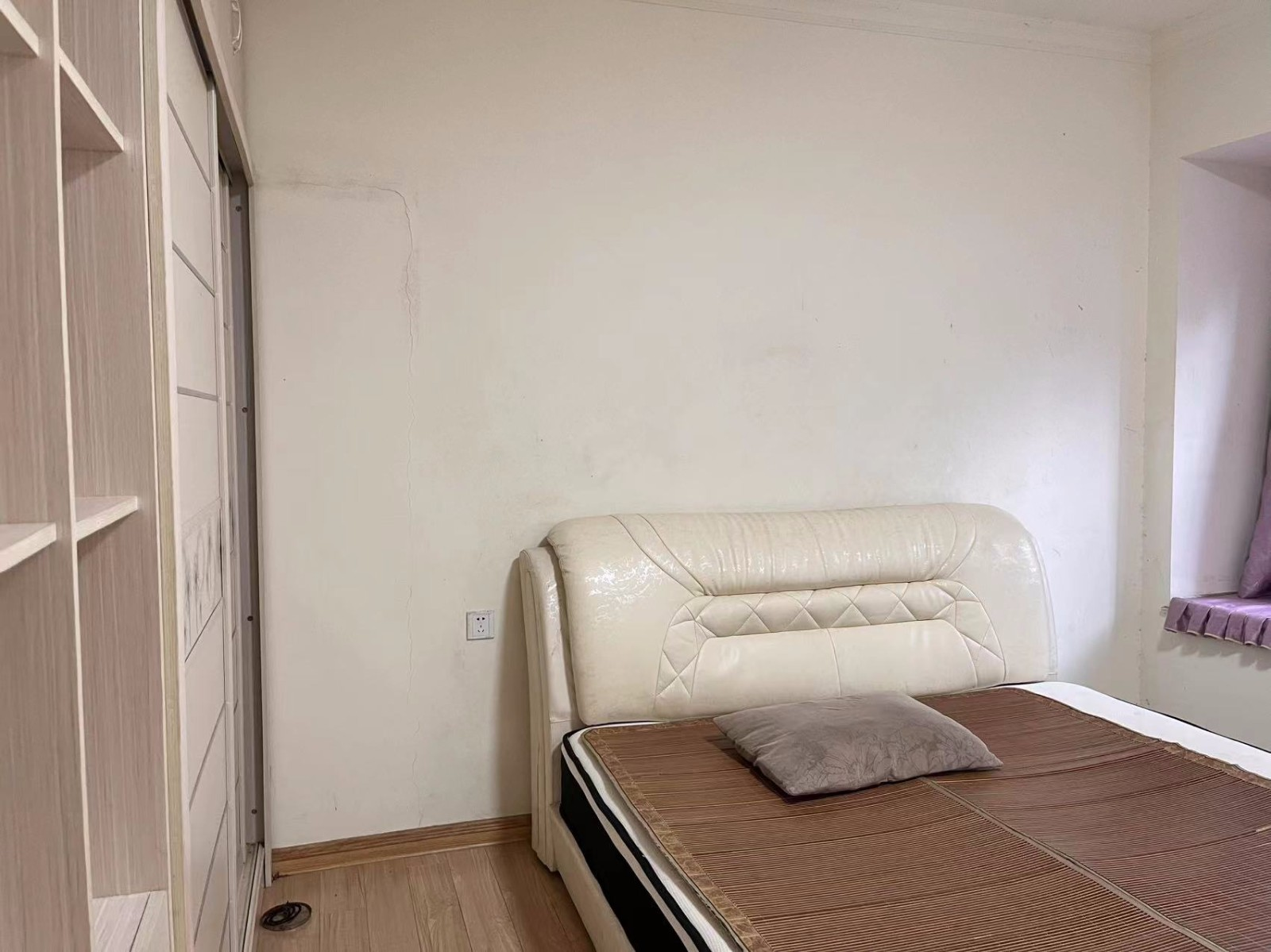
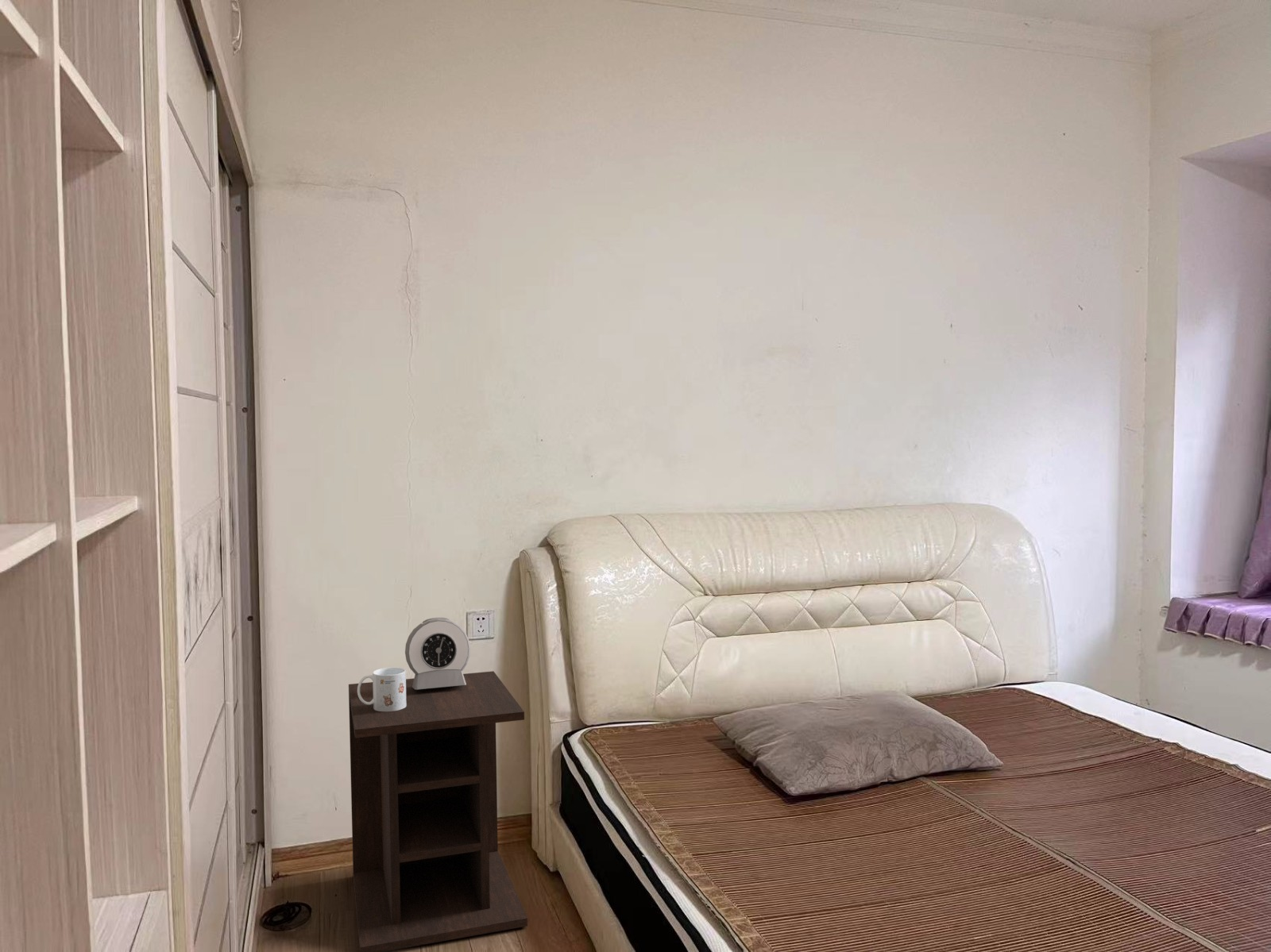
+ mug (381, 688)
+ alarm clock (438, 652)
+ nightstand (433, 799)
